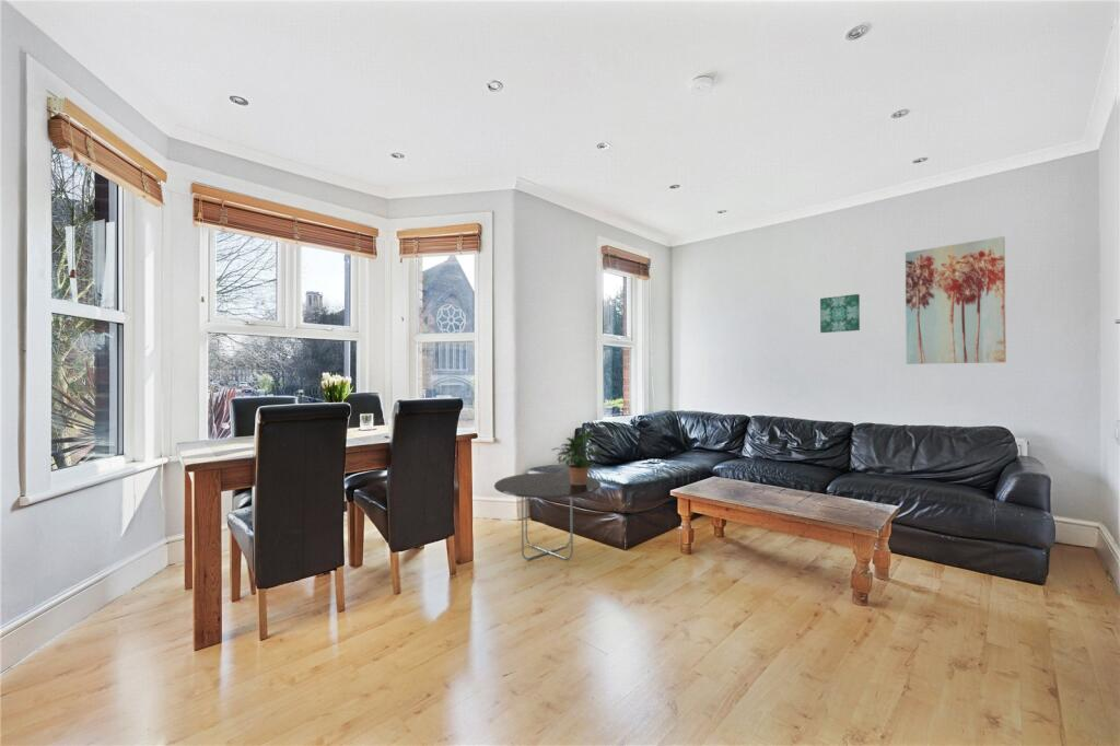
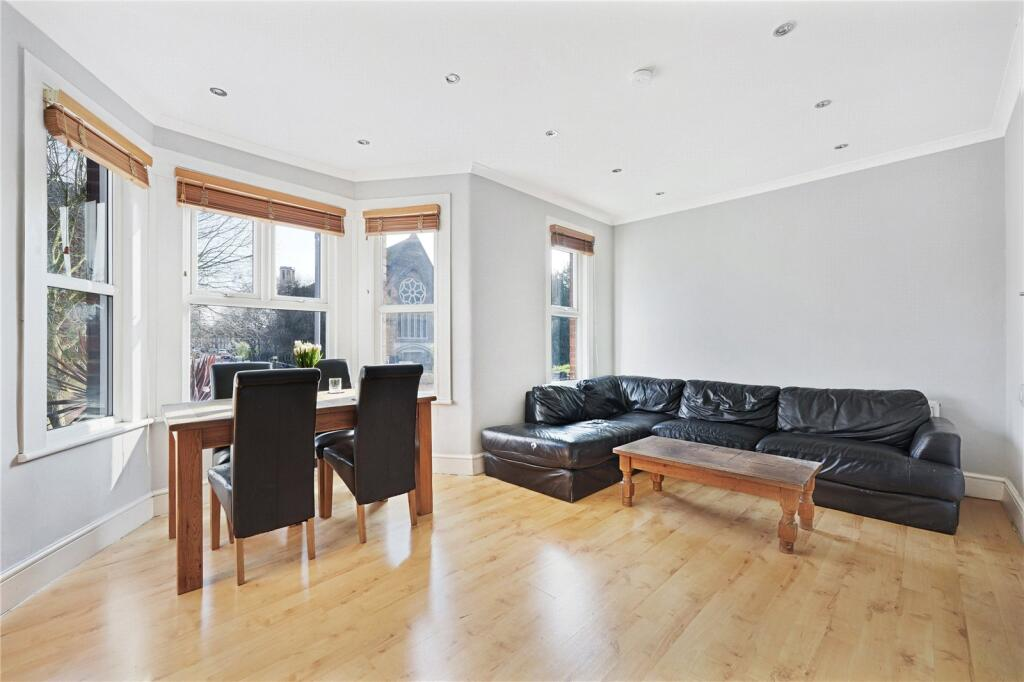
- side table (547, 497)
- wall art (952, 304)
- wall art (839, 314)
- potted plant (574, 455)
